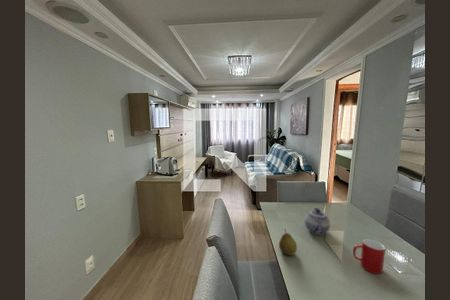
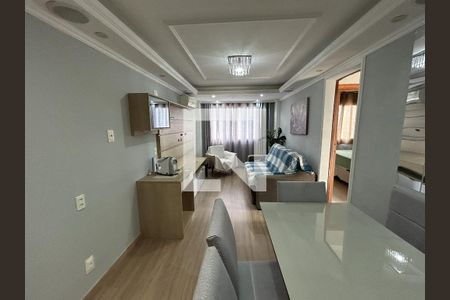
- teapot (317, 220)
- cup (367, 254)
- fruit (287, 241)
